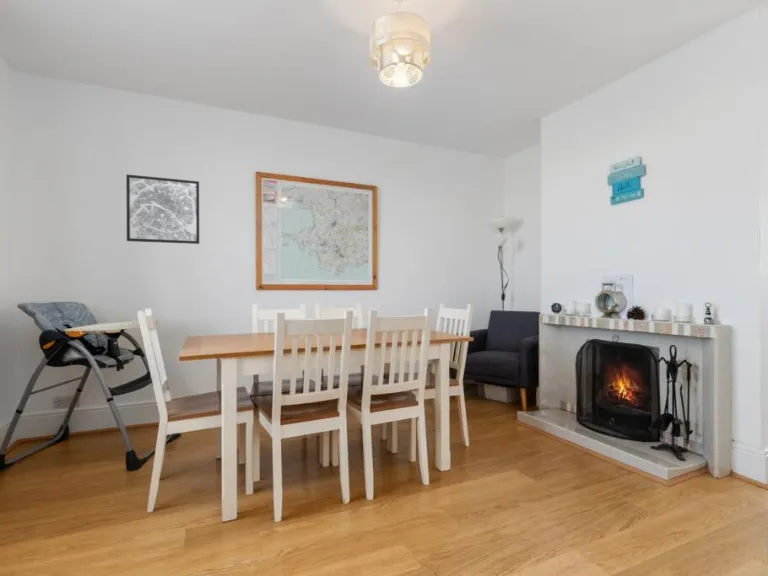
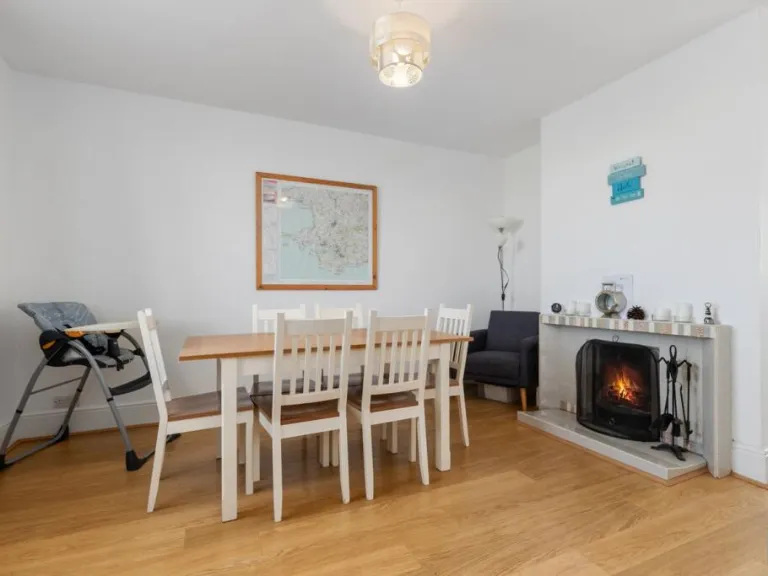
- wall art (164, 210)
